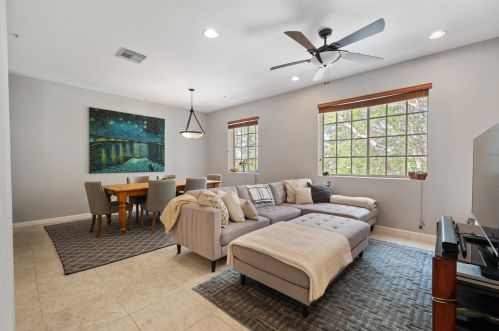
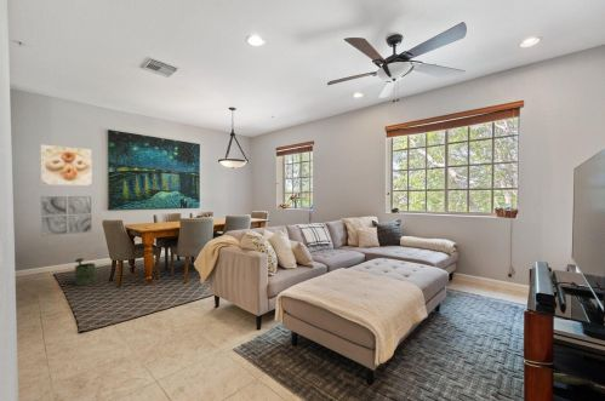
+ wall art (68, 216)
+ watering can (84, 270)
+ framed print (67, 166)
